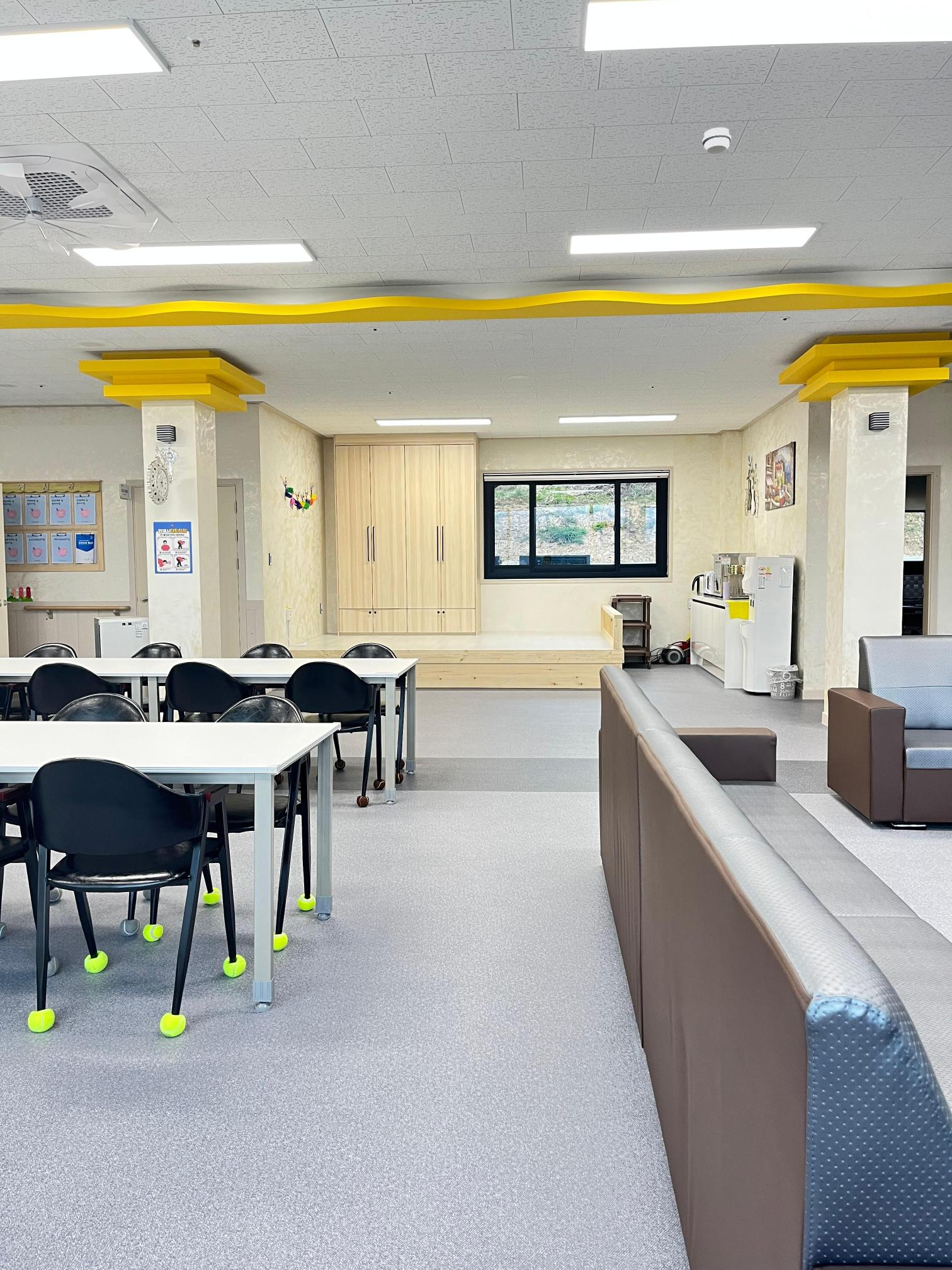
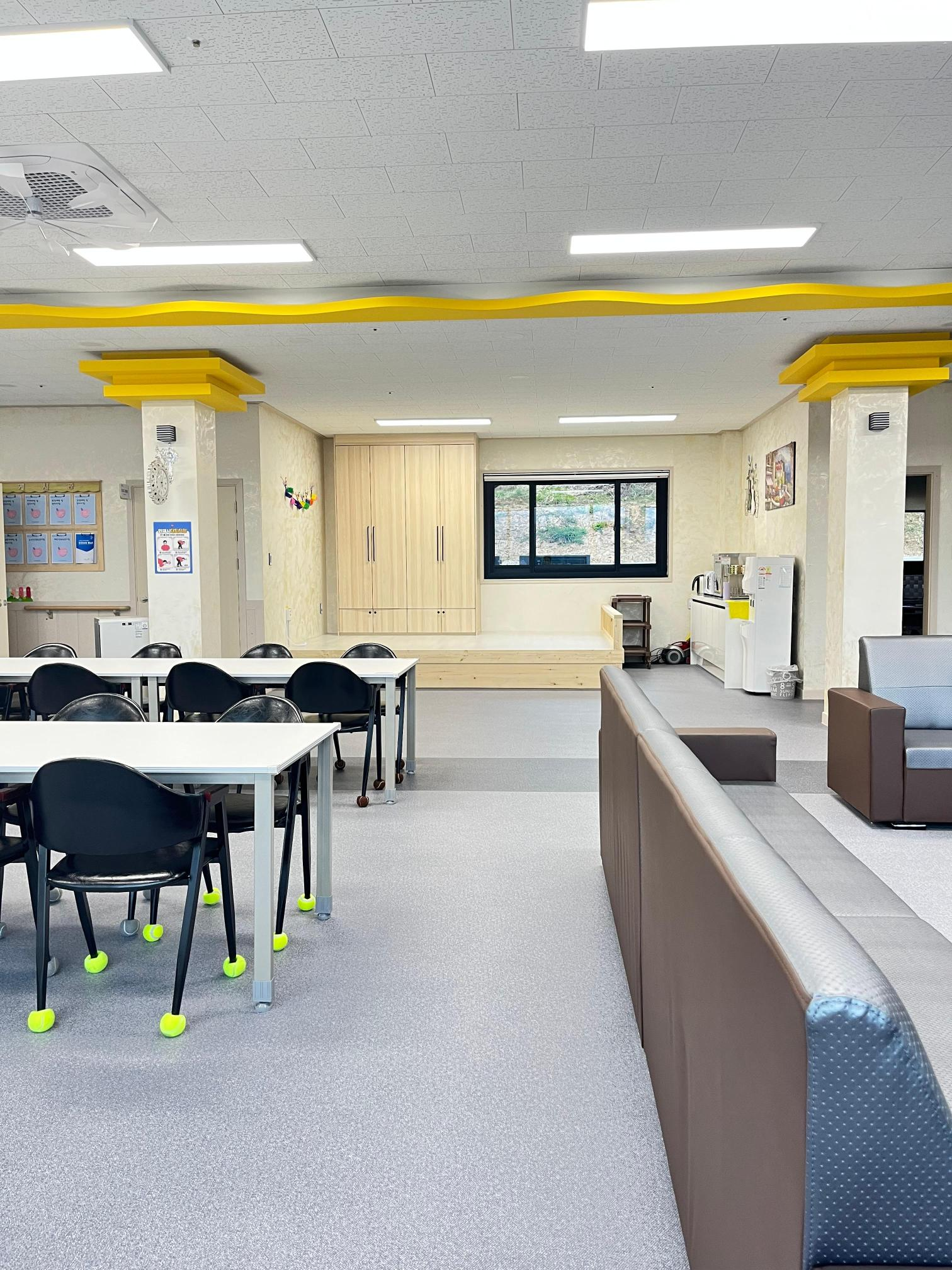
- smoke detector (717, 141)
